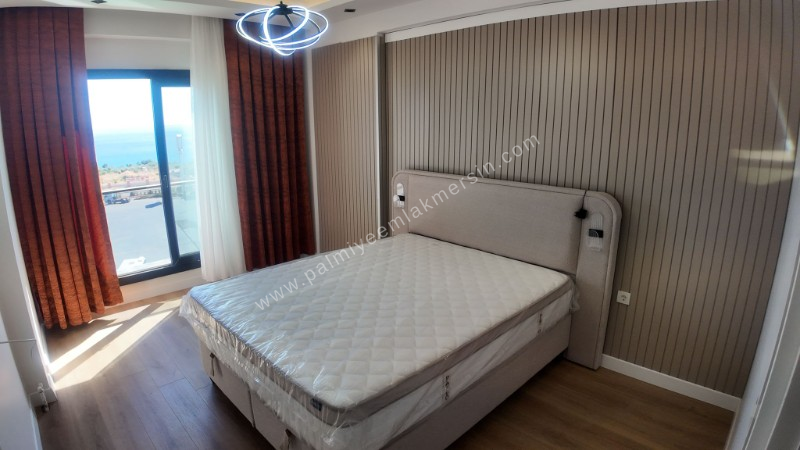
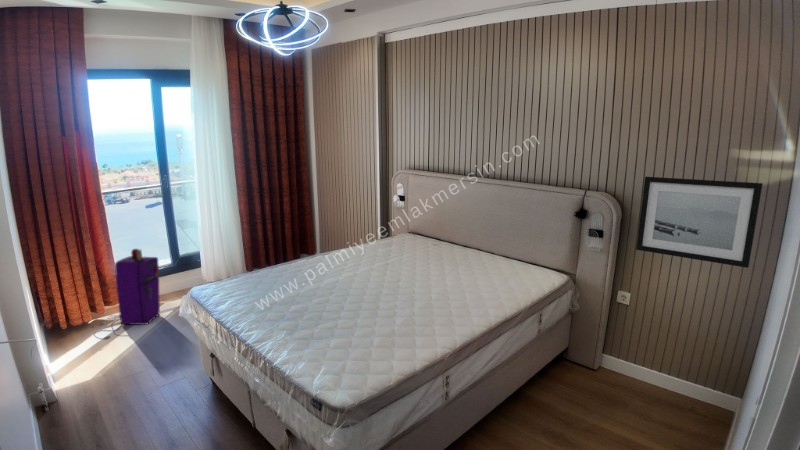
+ air purifier (125, 286)
+ wall art (694, 219)
